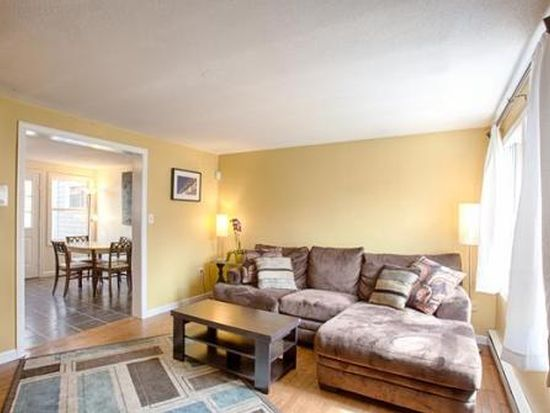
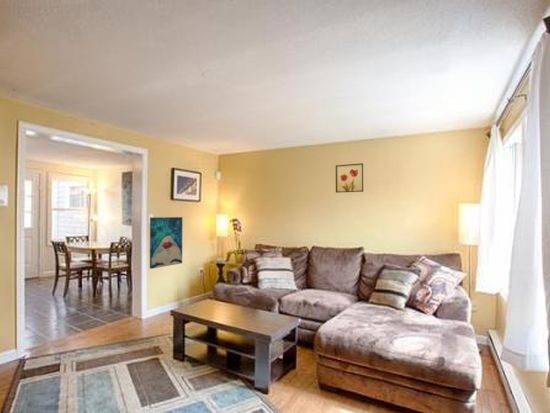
+ wall art (349, 178)
+ wall art (166, 241)
